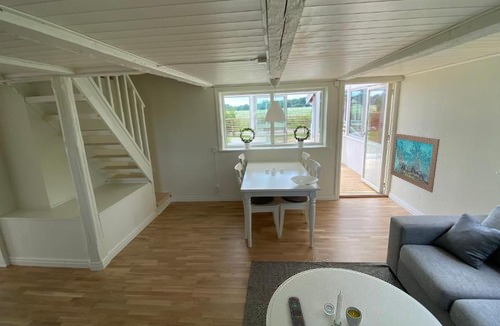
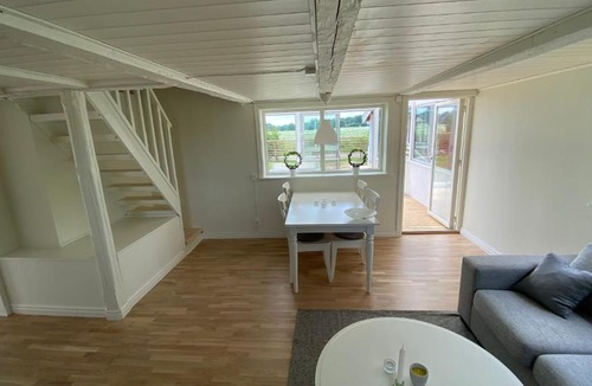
- wall art (411, 159)
- remote control (296, 312)
